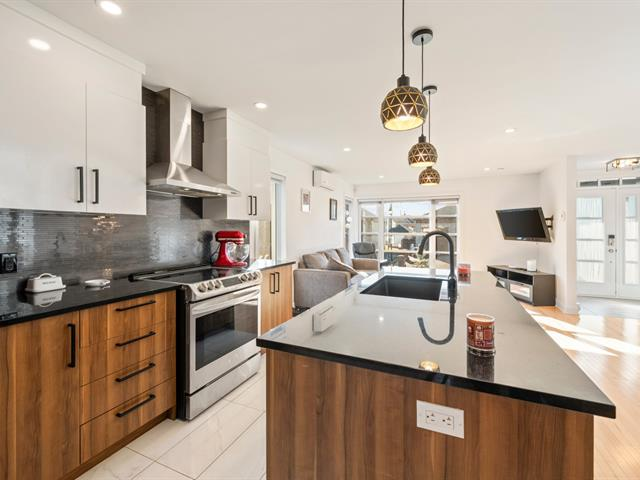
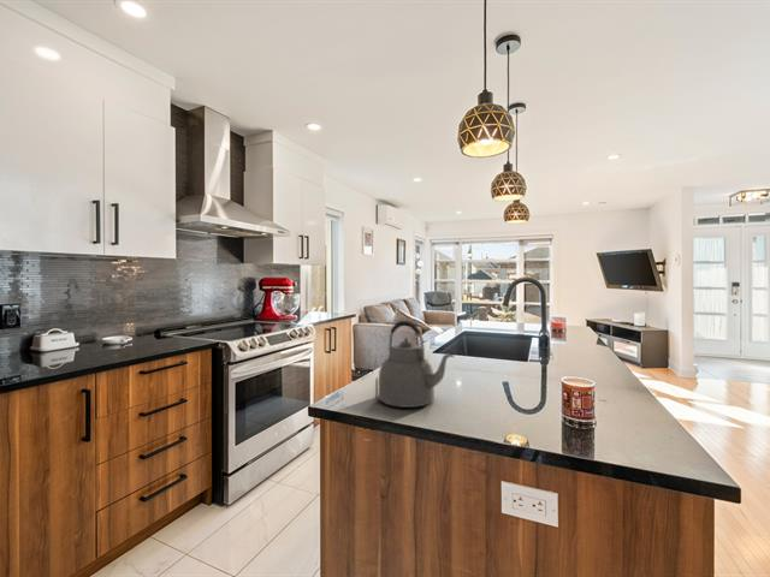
+ kettle (416, 362)
